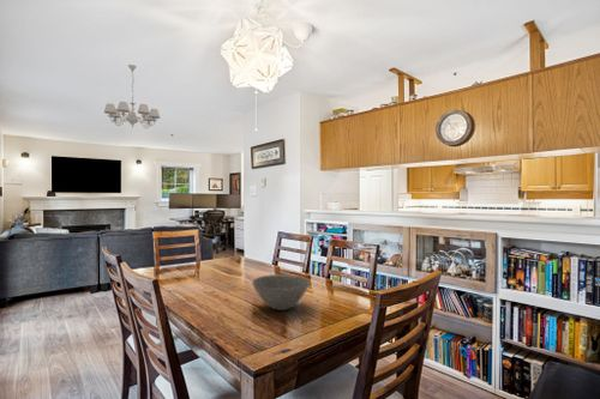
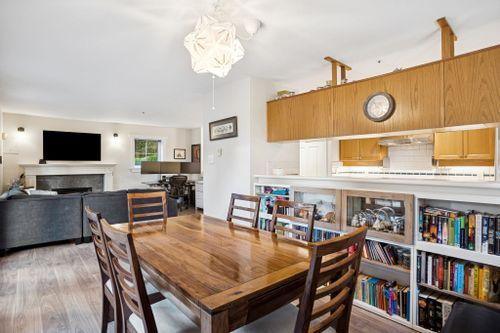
- bowl (281, 294)
- chandelier (132, 97)
